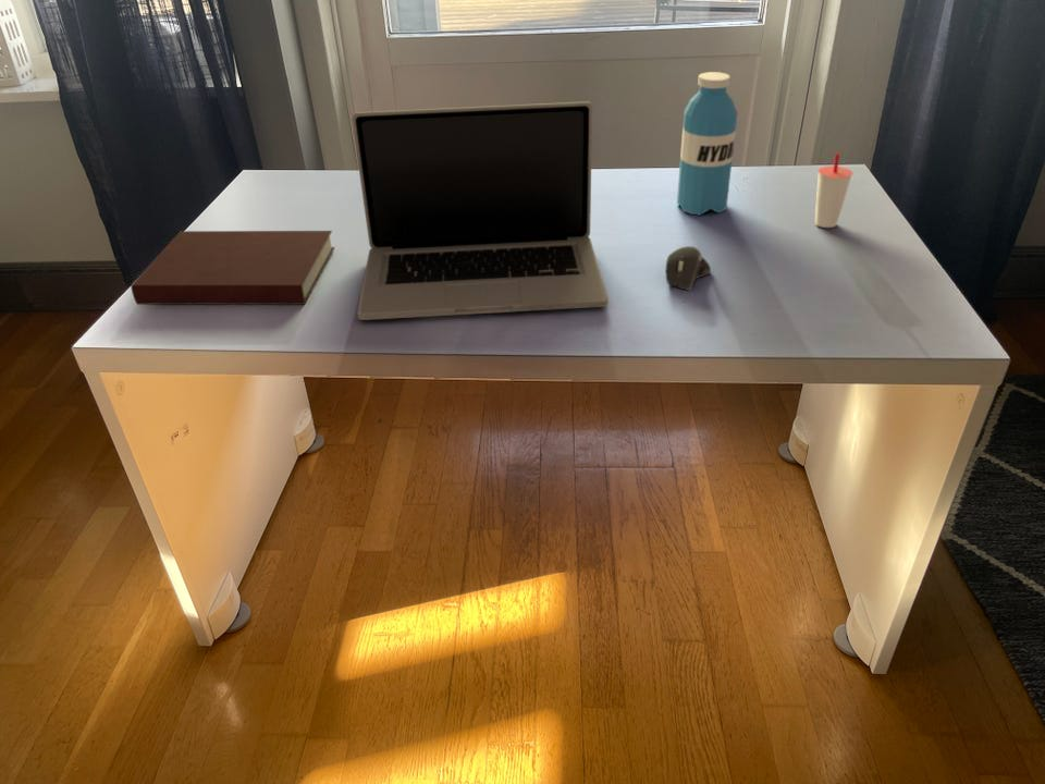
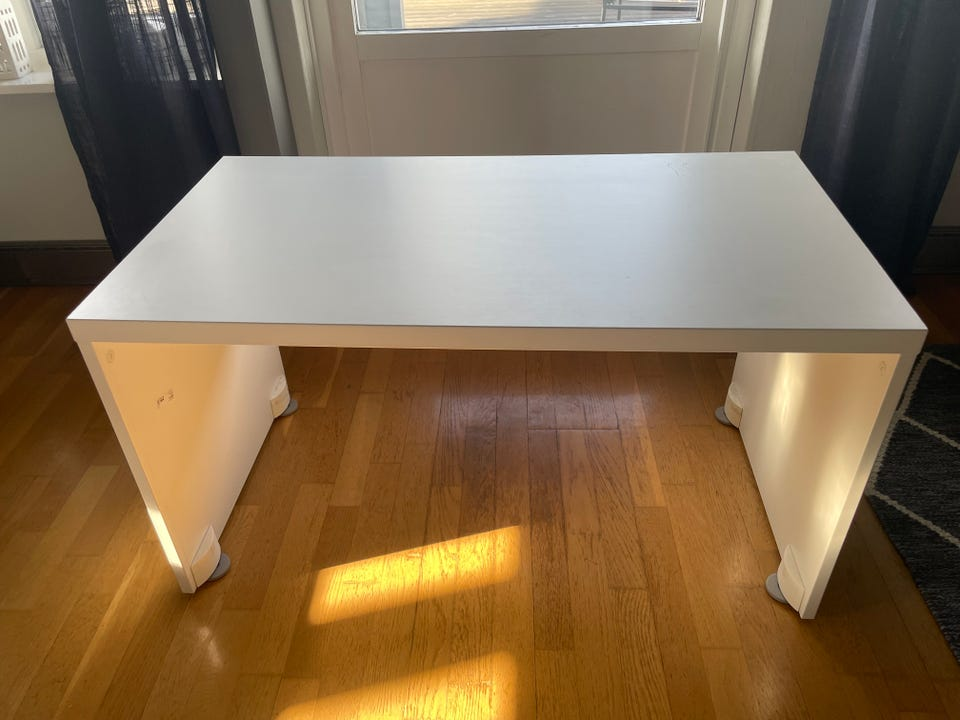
- laptop (478, 209)
- notebook (238, 266)
- water bottle (708, 143)
- cup (832, 188)
- computer mouse (688, 262)
